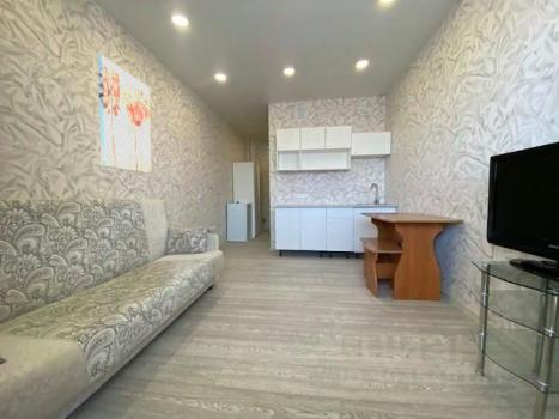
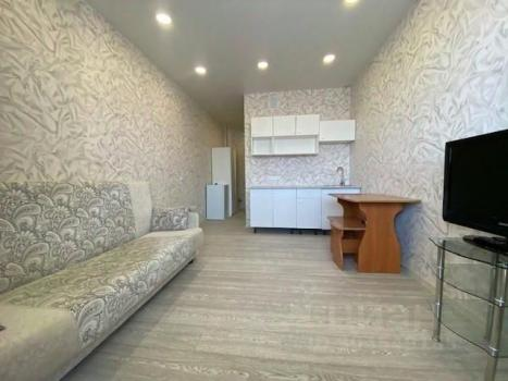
- wall art (128, 122)
